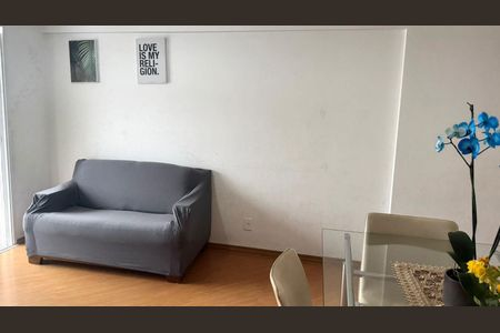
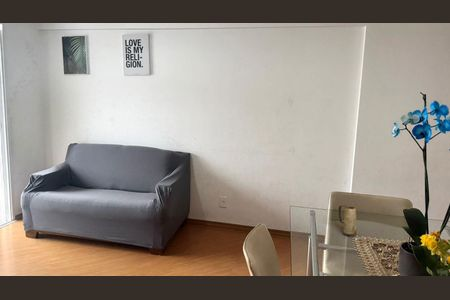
+ mug (347, 219)
